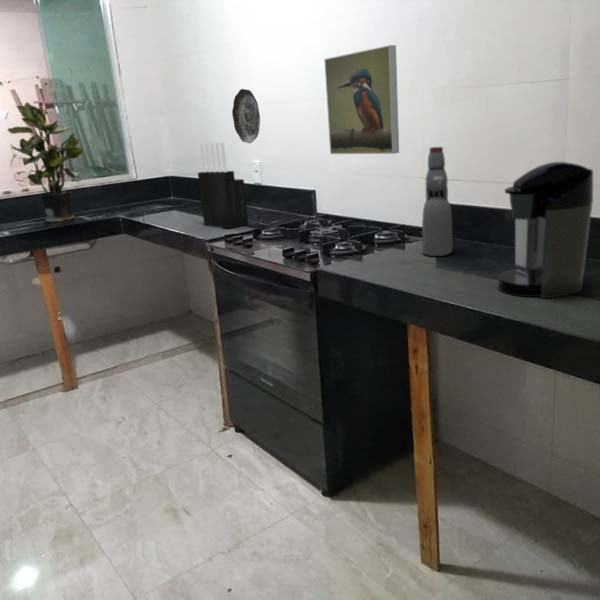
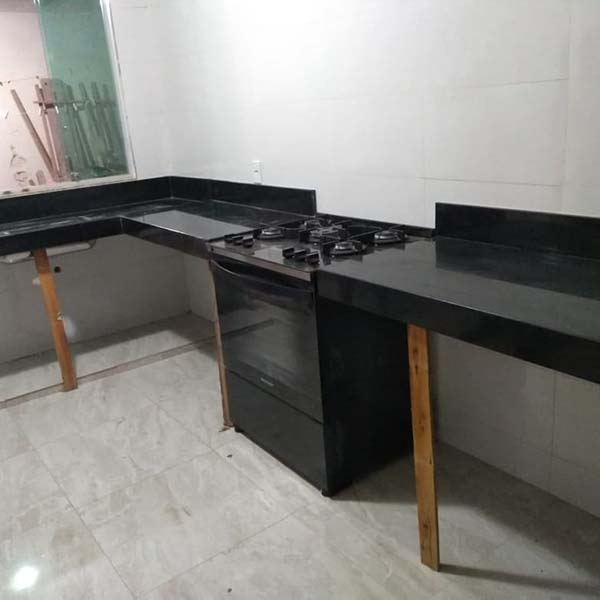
- potted plant (49, 163)
- bottle (436, 201)
- decorative plate (247, 116)
- coffee maker (538, 222)
- knife block (223, 184)
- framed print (360, 104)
